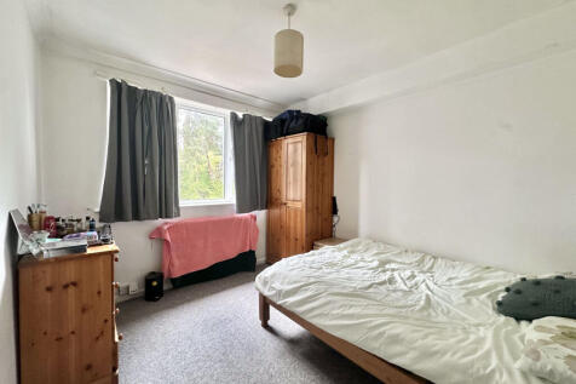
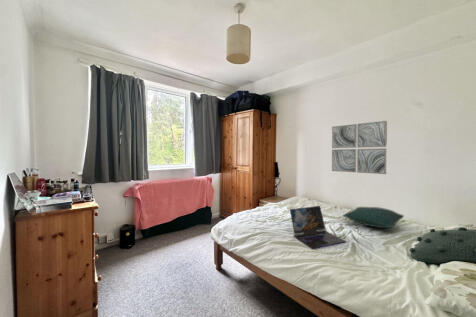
+ laptop (316, 225)
+ wall art (356, 147)
+ pillow (372, 216)
